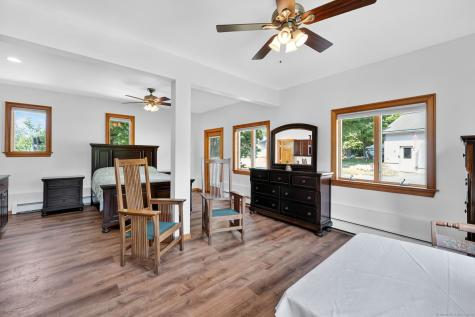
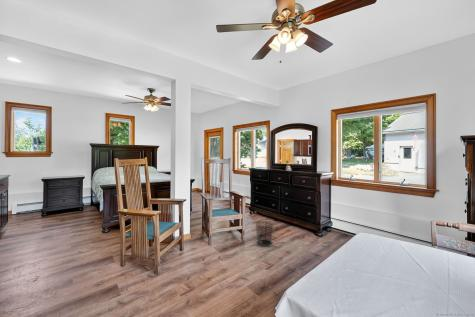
+ waste bin (264, 233)
